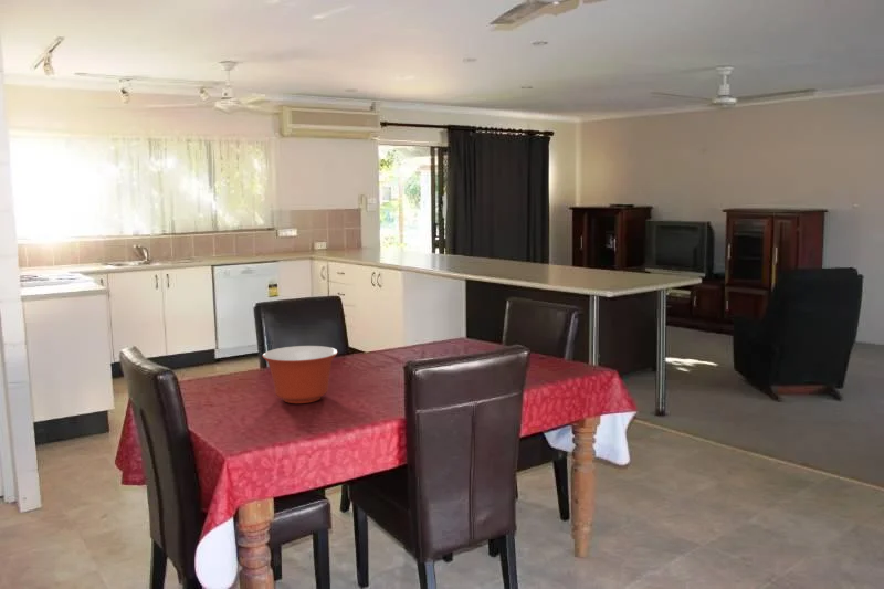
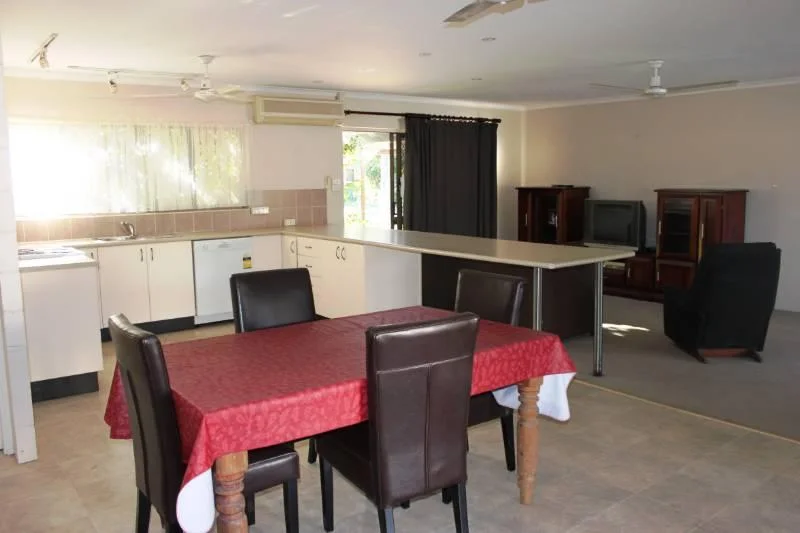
- mixing bowl (301, 376)
